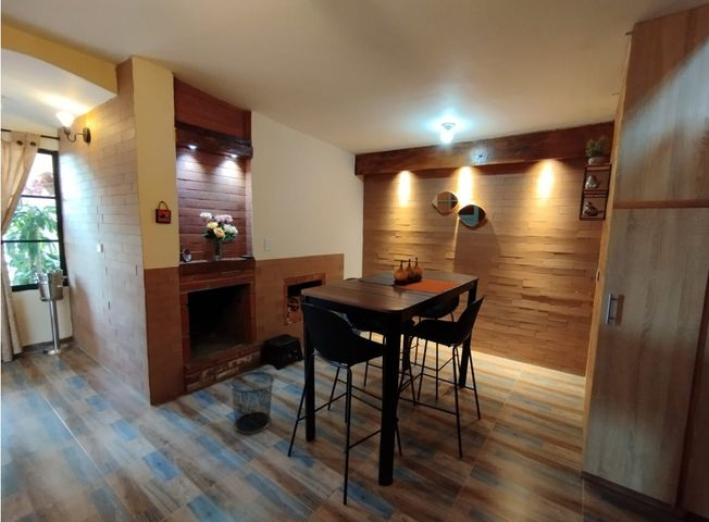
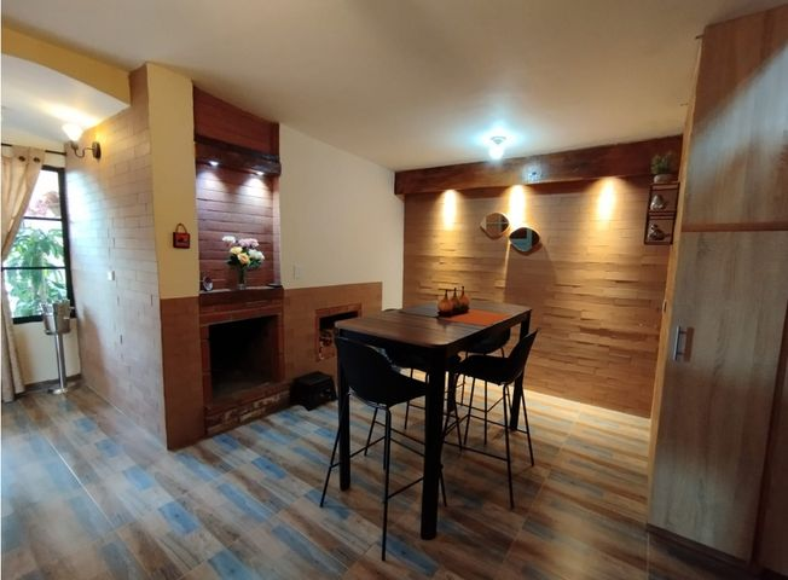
- waste bin (251, 401)
